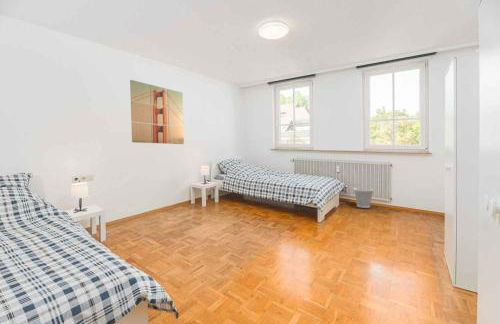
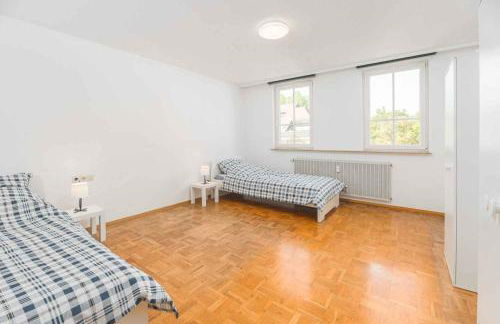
- wall art (159, 115)
- wastebasket (363, 197)
